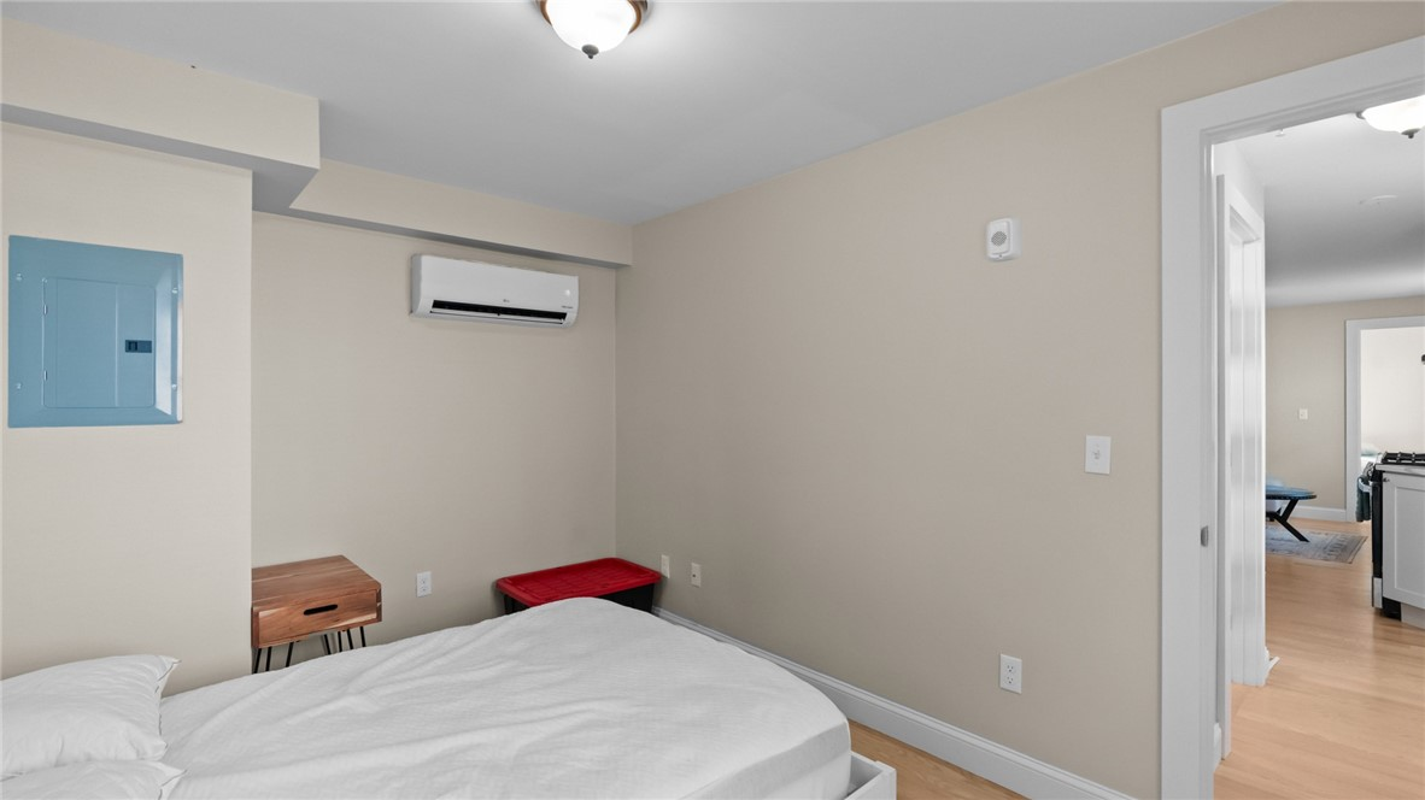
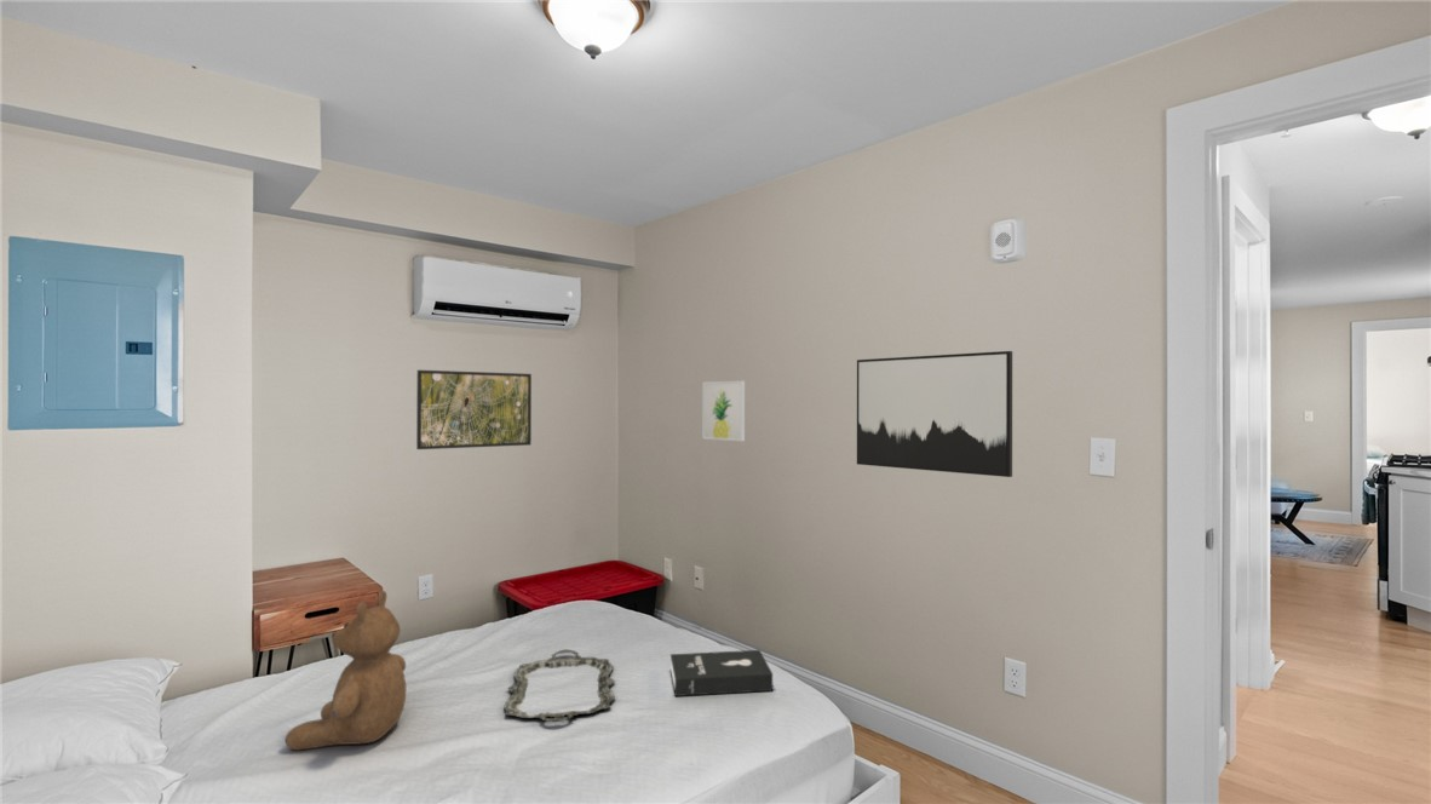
+ wall art (723, 410)
+ wall art (927, 413)
+ booklet (719, 671)
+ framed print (477, 409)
+ teddy bear (350, 666)
+ serving tray (562, 666)
